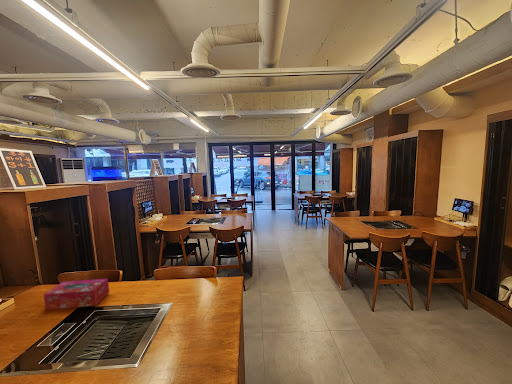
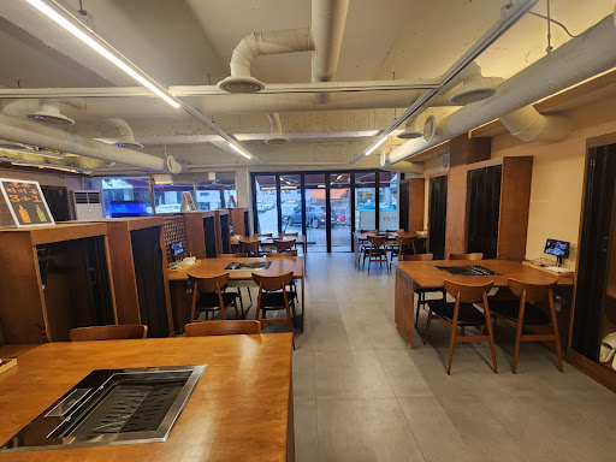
- tissue box (78, 293)
